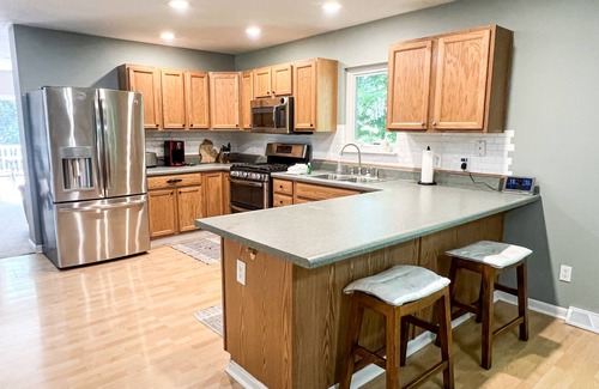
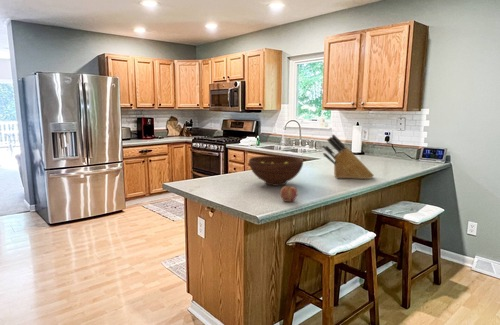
+ apple (288, 193)
+ fruit bowl (275, 171)
+ knife block (347, 156)
